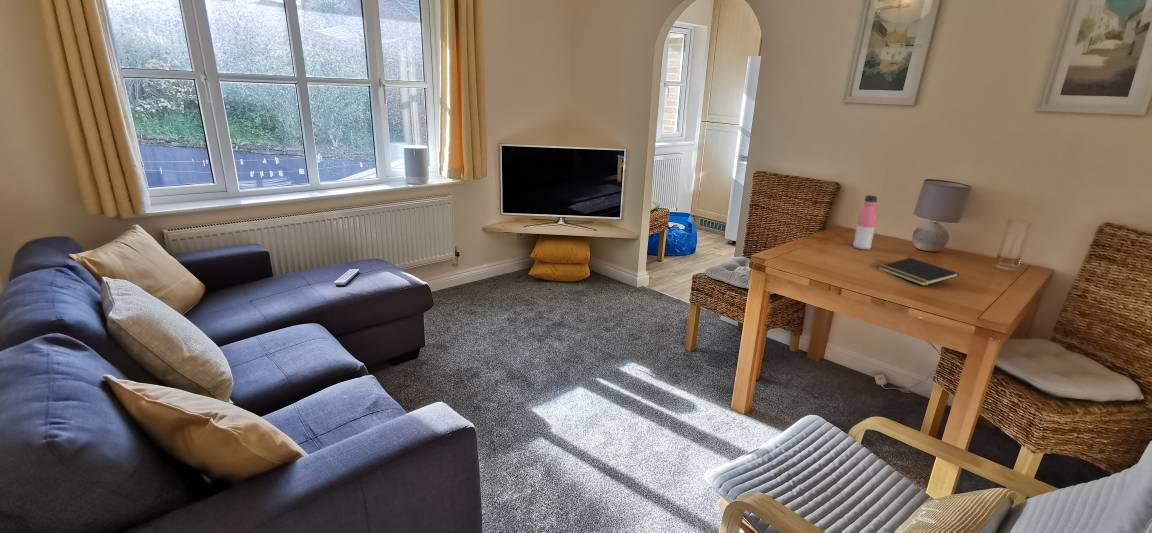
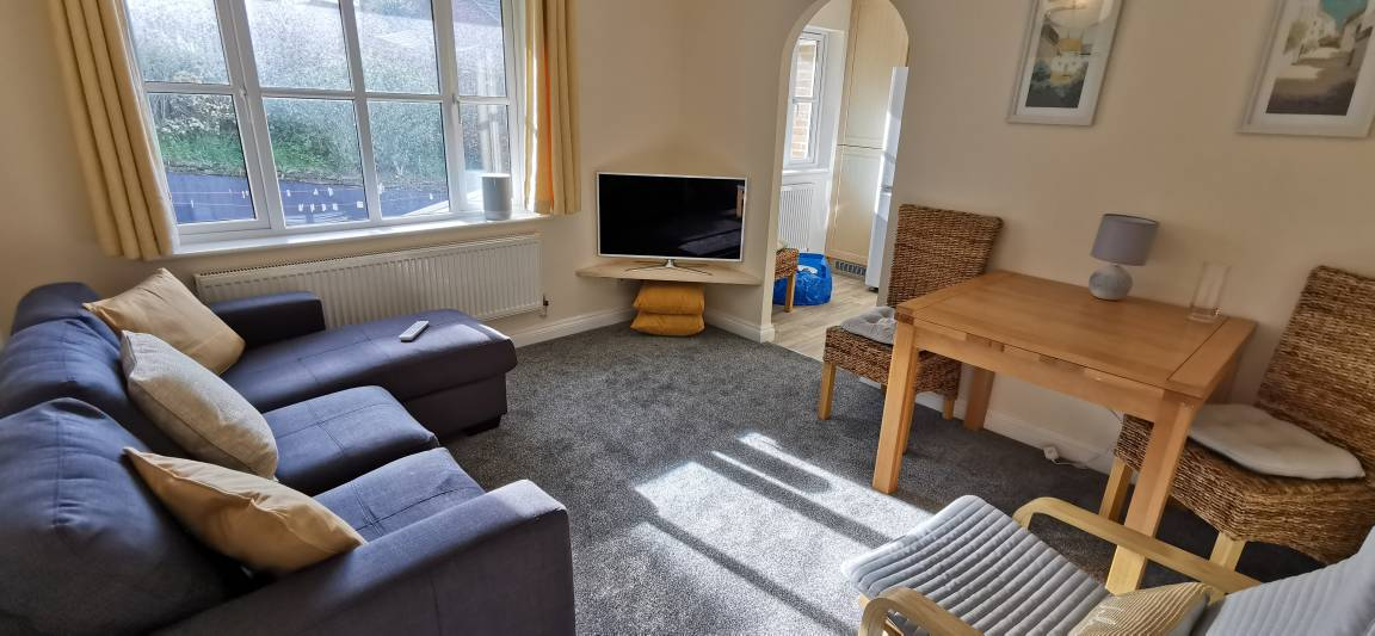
- notepad (916, 270)
- water bottle (866, 222)
